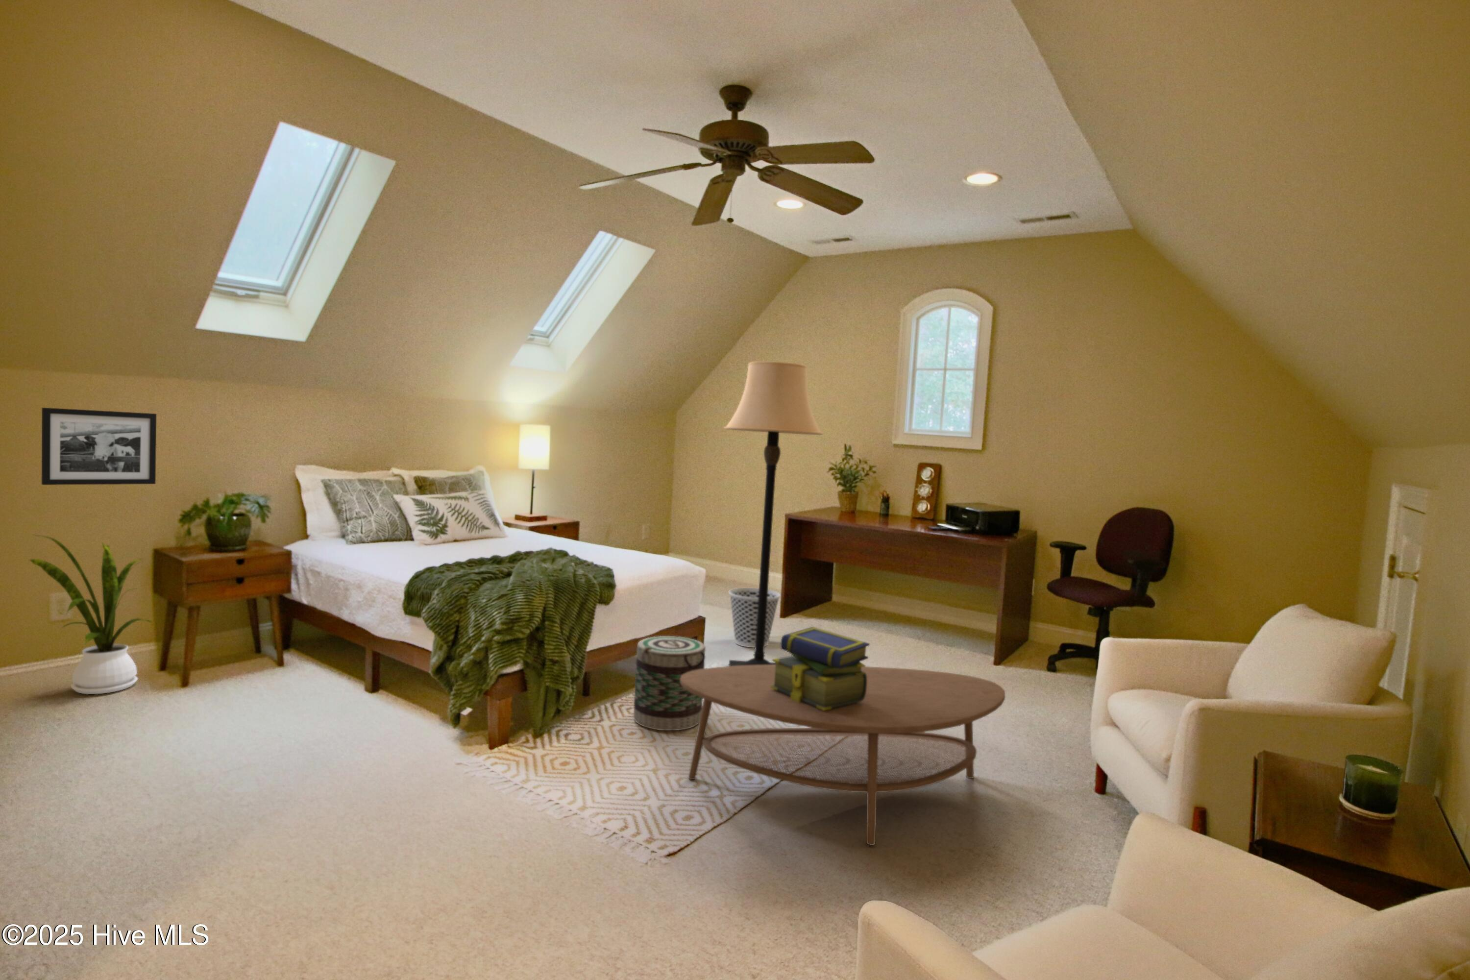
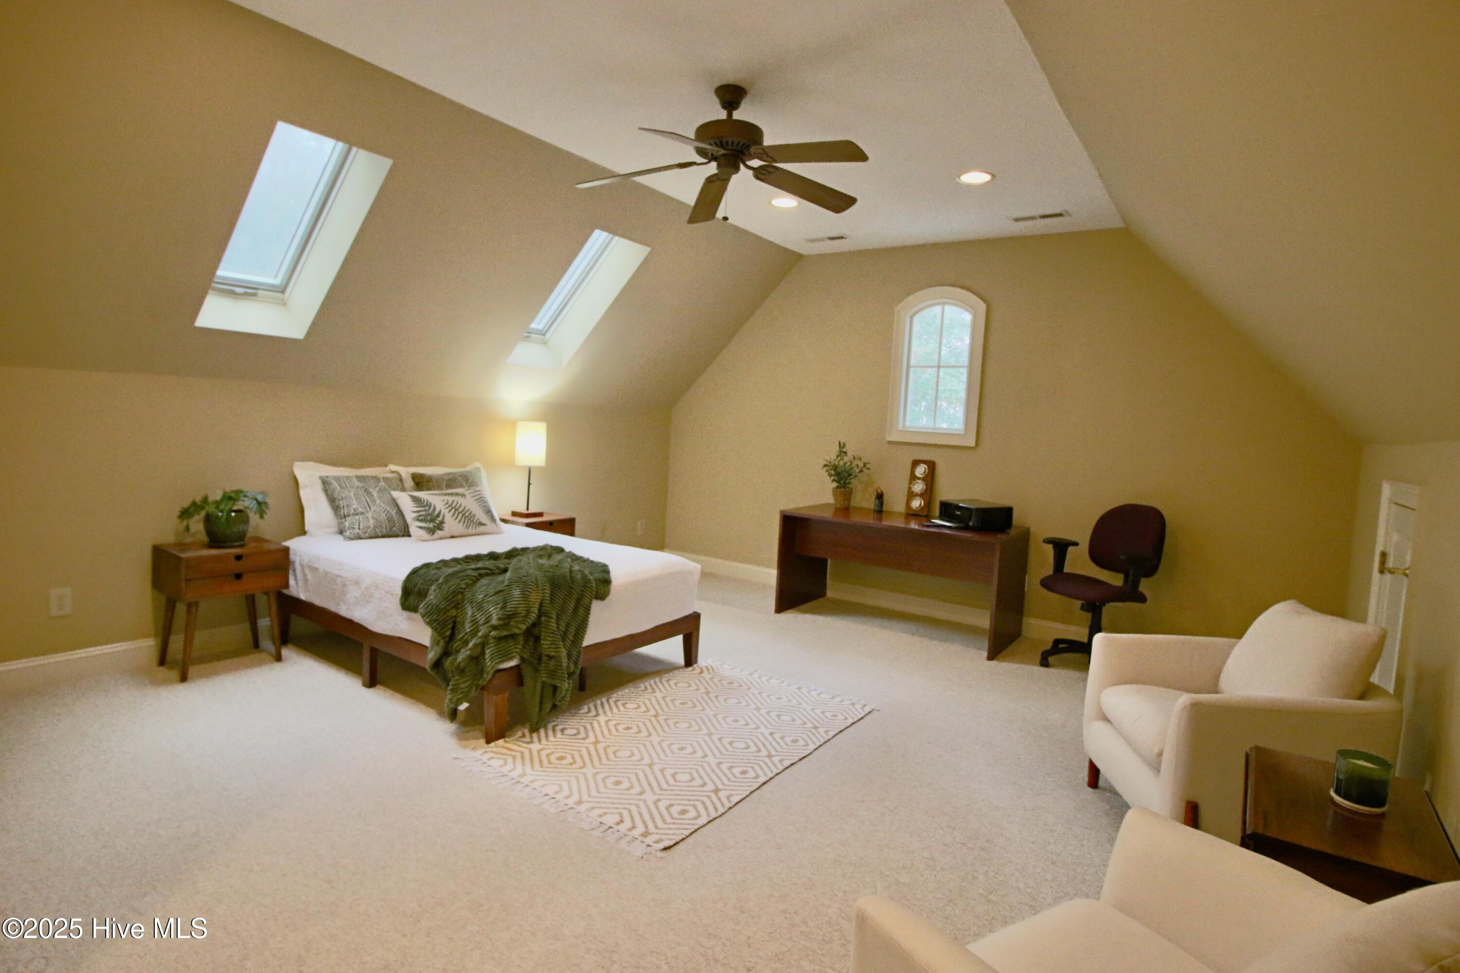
- basket (667, 679)
- wastebasket (752, 618)
- house plant (97, 609)
- picture frame (101, 447)
- coffee table (850, 746)
- stack of books (822, 666)
- lamp (768, 522)
